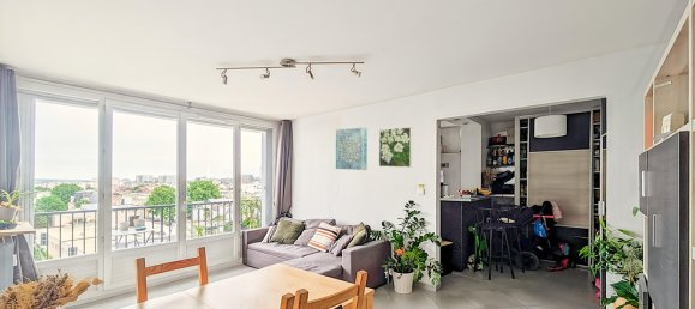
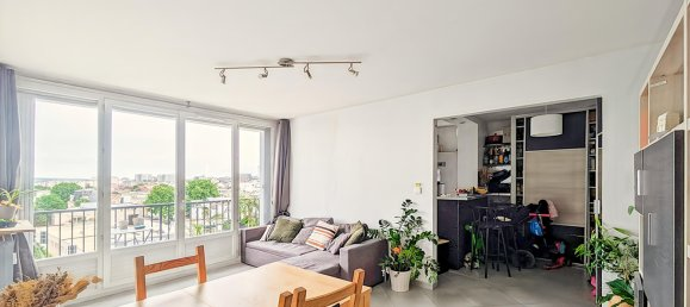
- wall art (351, 149)
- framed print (394, 147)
